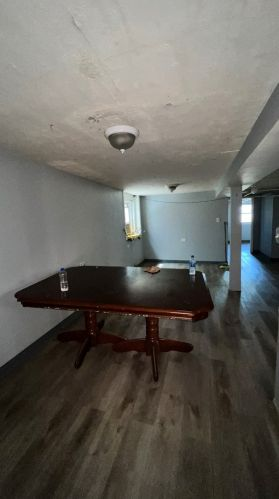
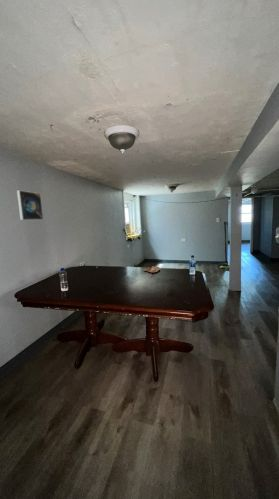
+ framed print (30, 206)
